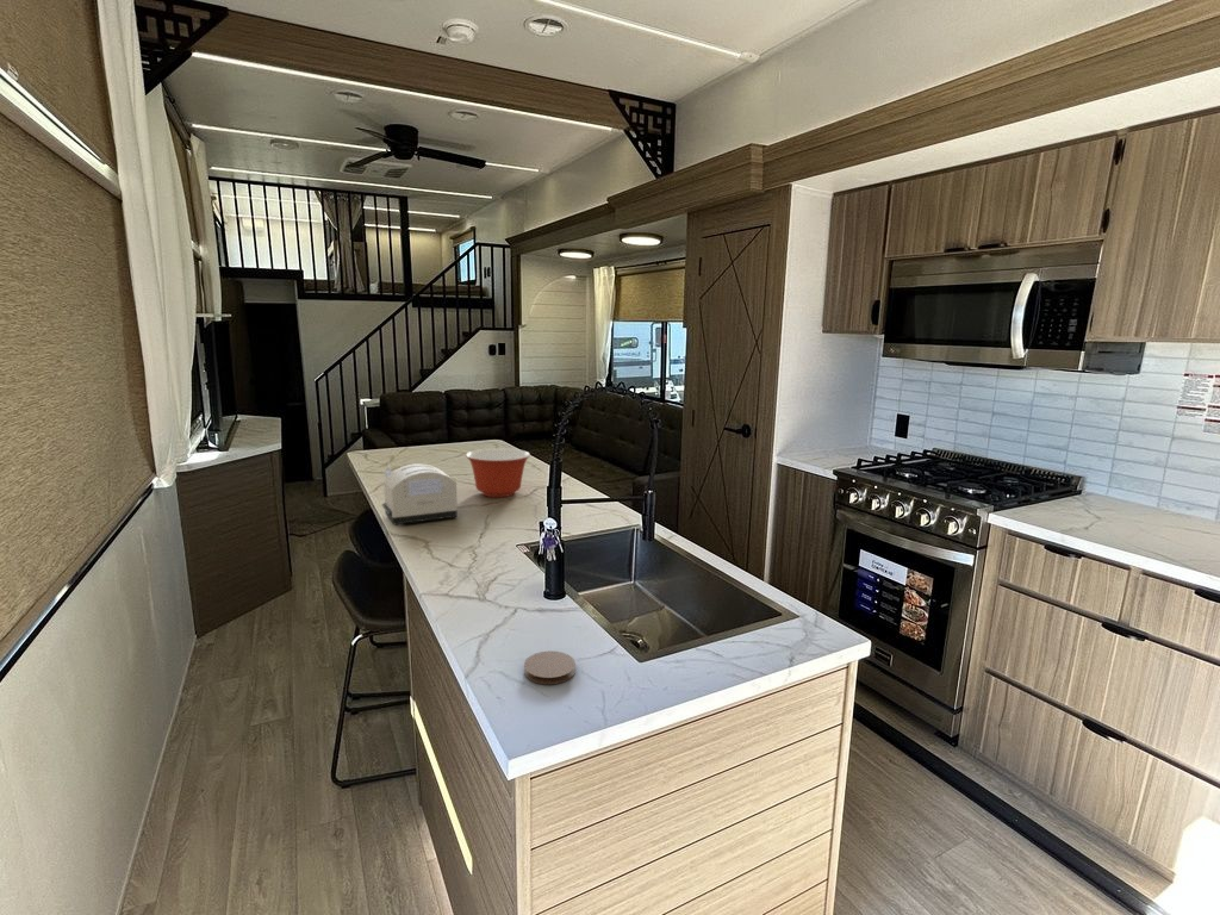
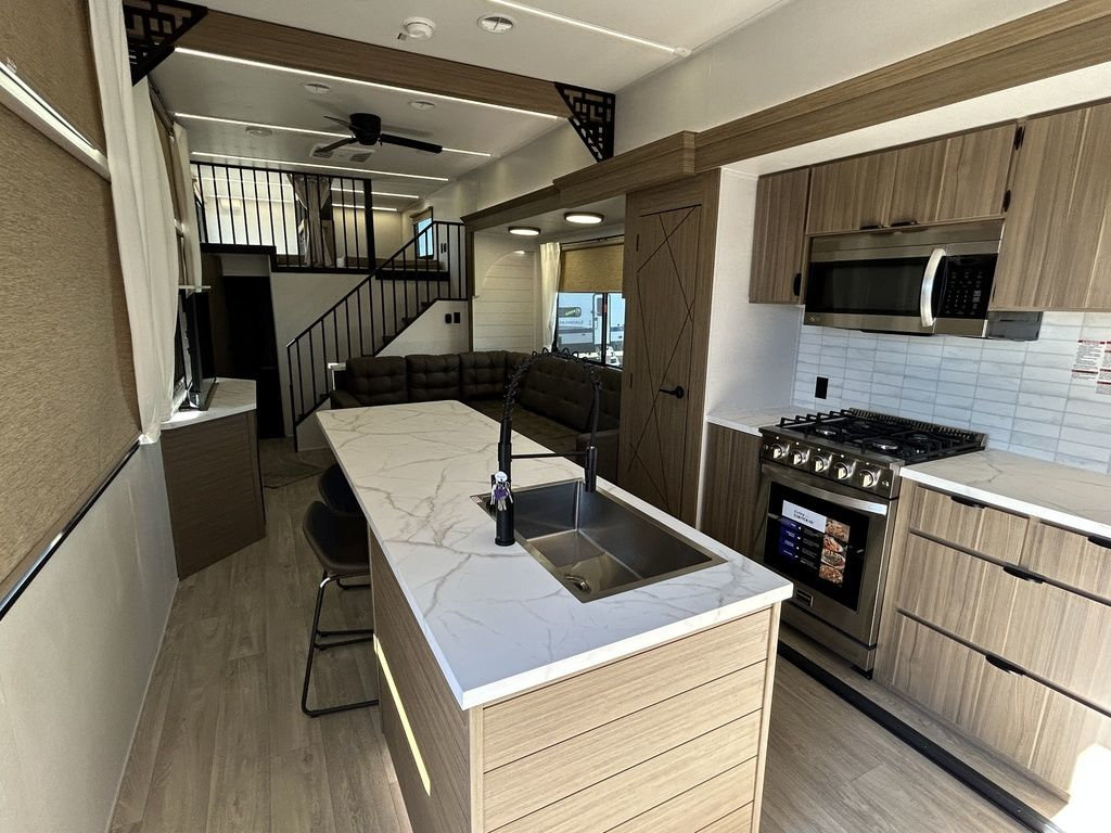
- mixing bowl (498, 473)
- coaster (549, 666)
- toaster (416, 488)
